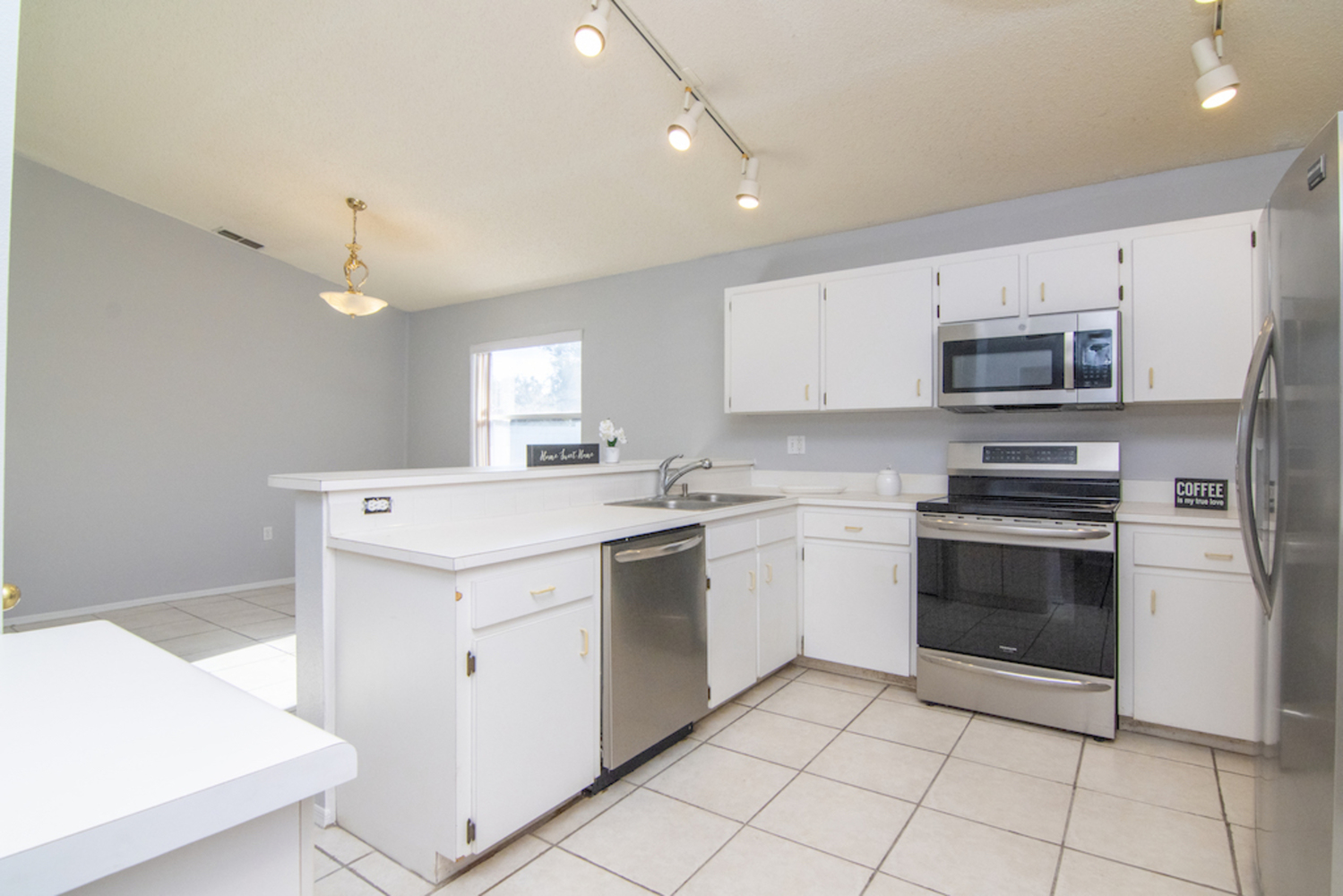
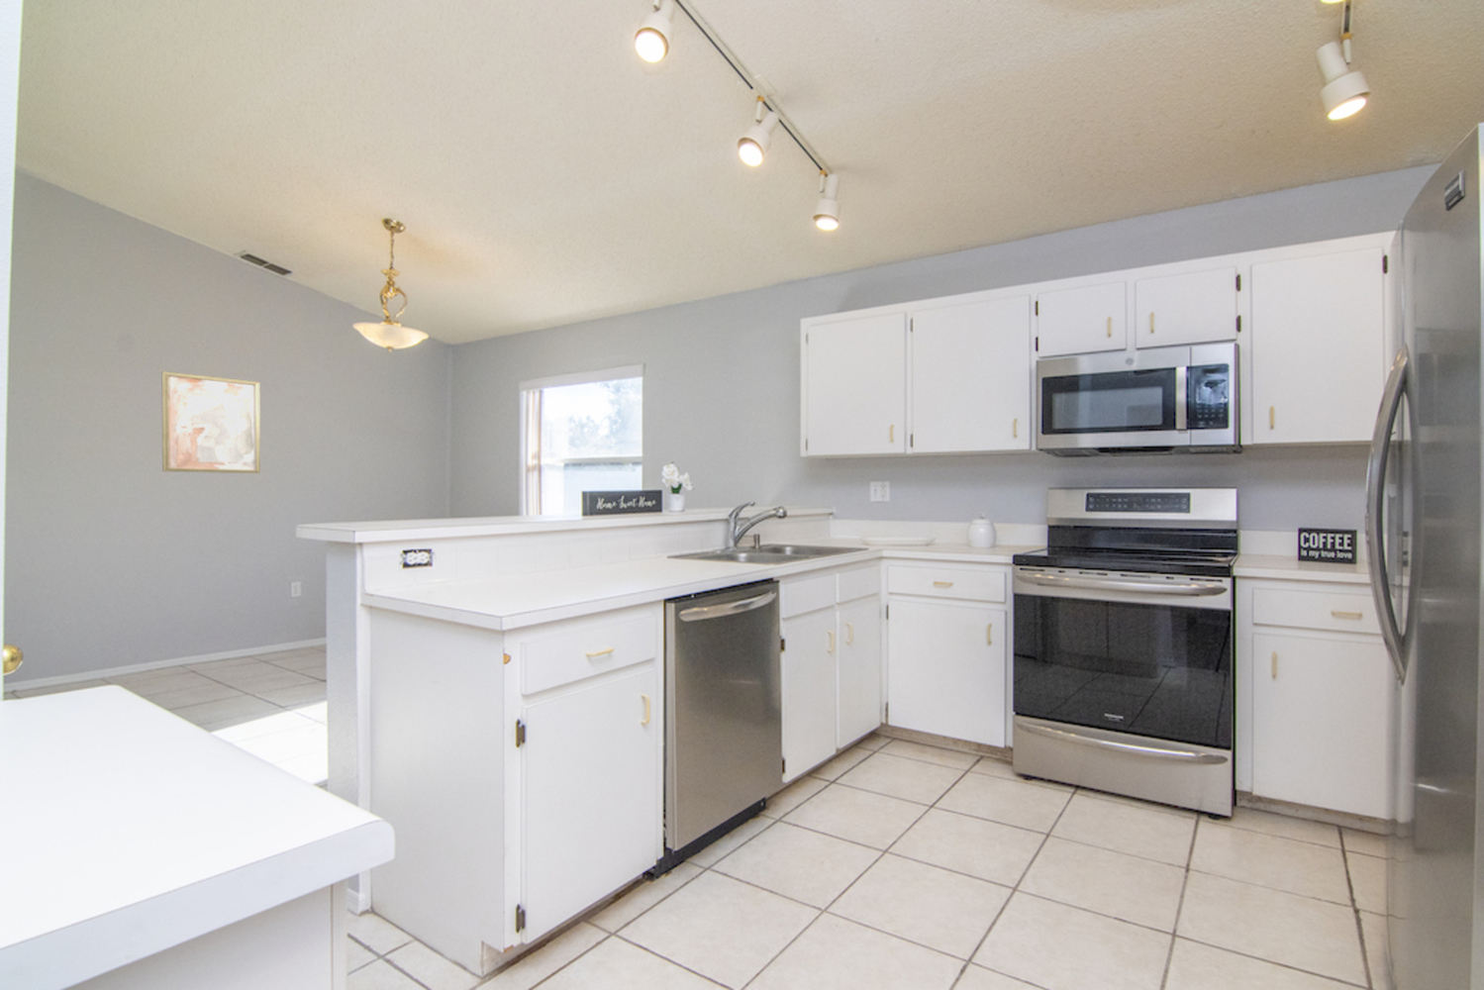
+ wall art (213, 423)
